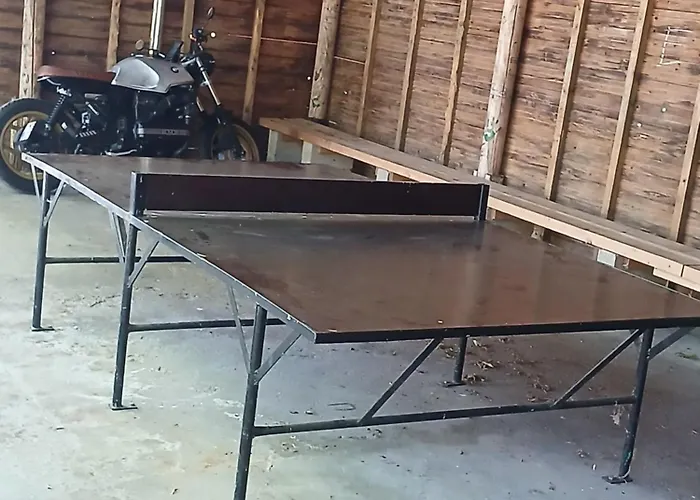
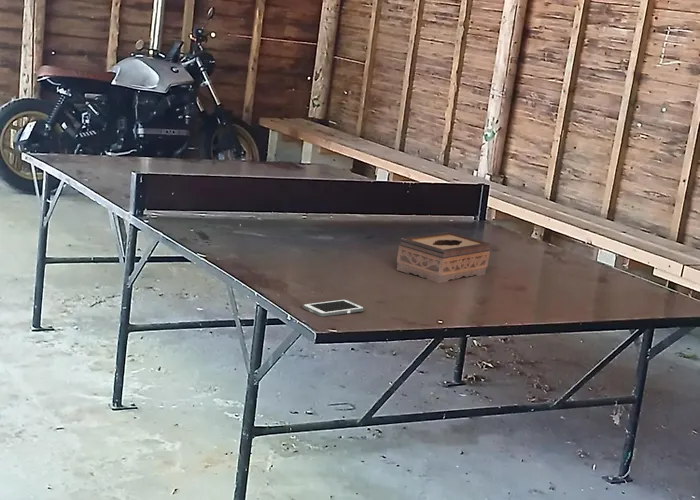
+ tissue box (443, 256)
+ cell phone (333, 307)
